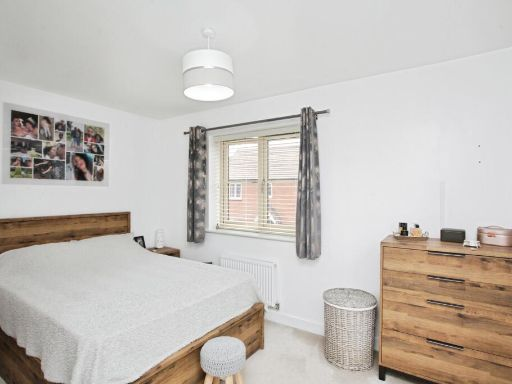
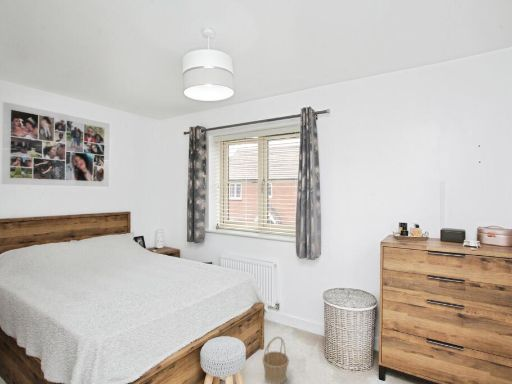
+ basket (275, 356)
